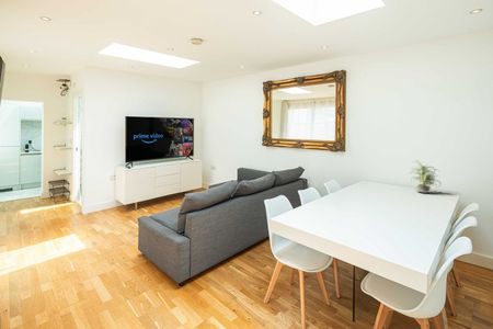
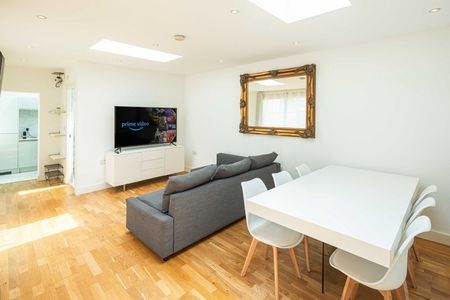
- potted plant (422, 175)
